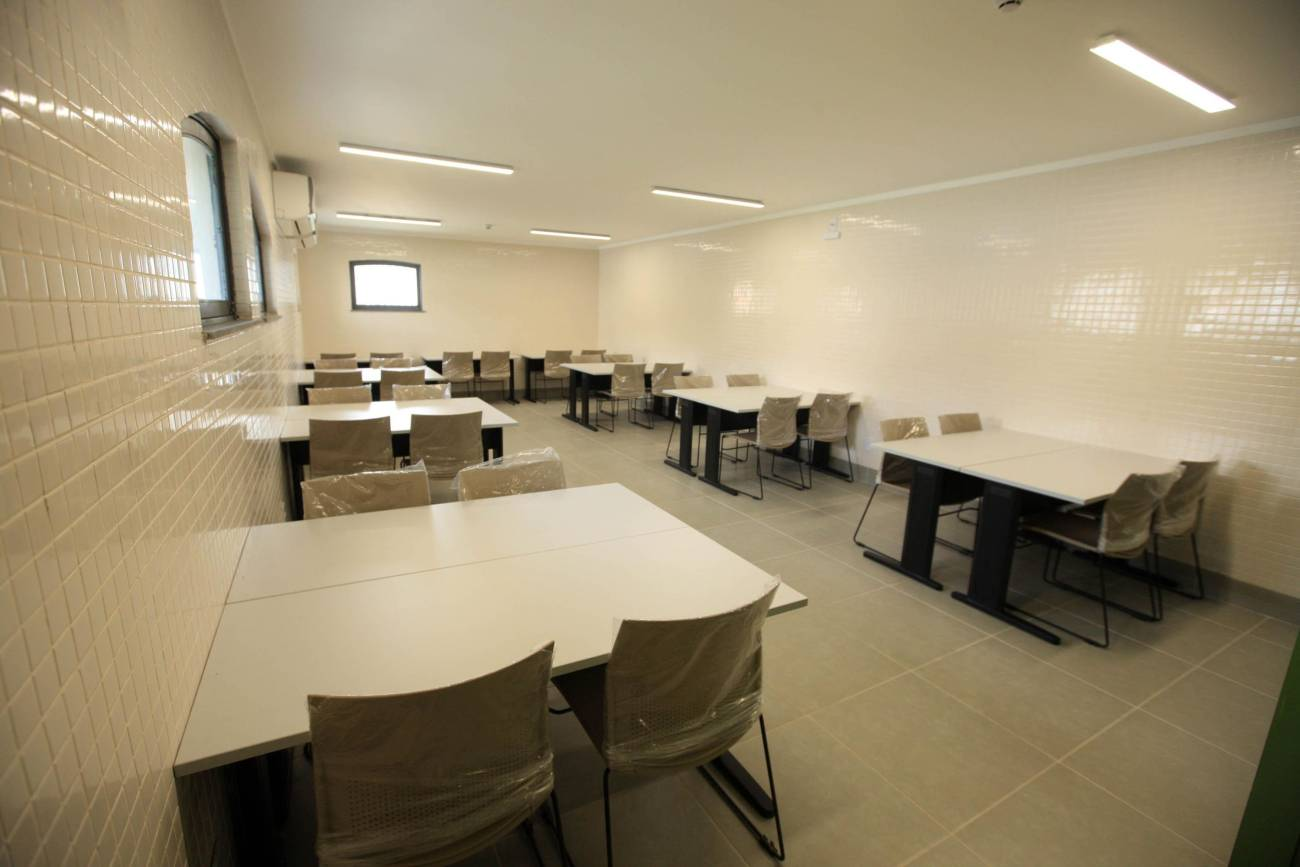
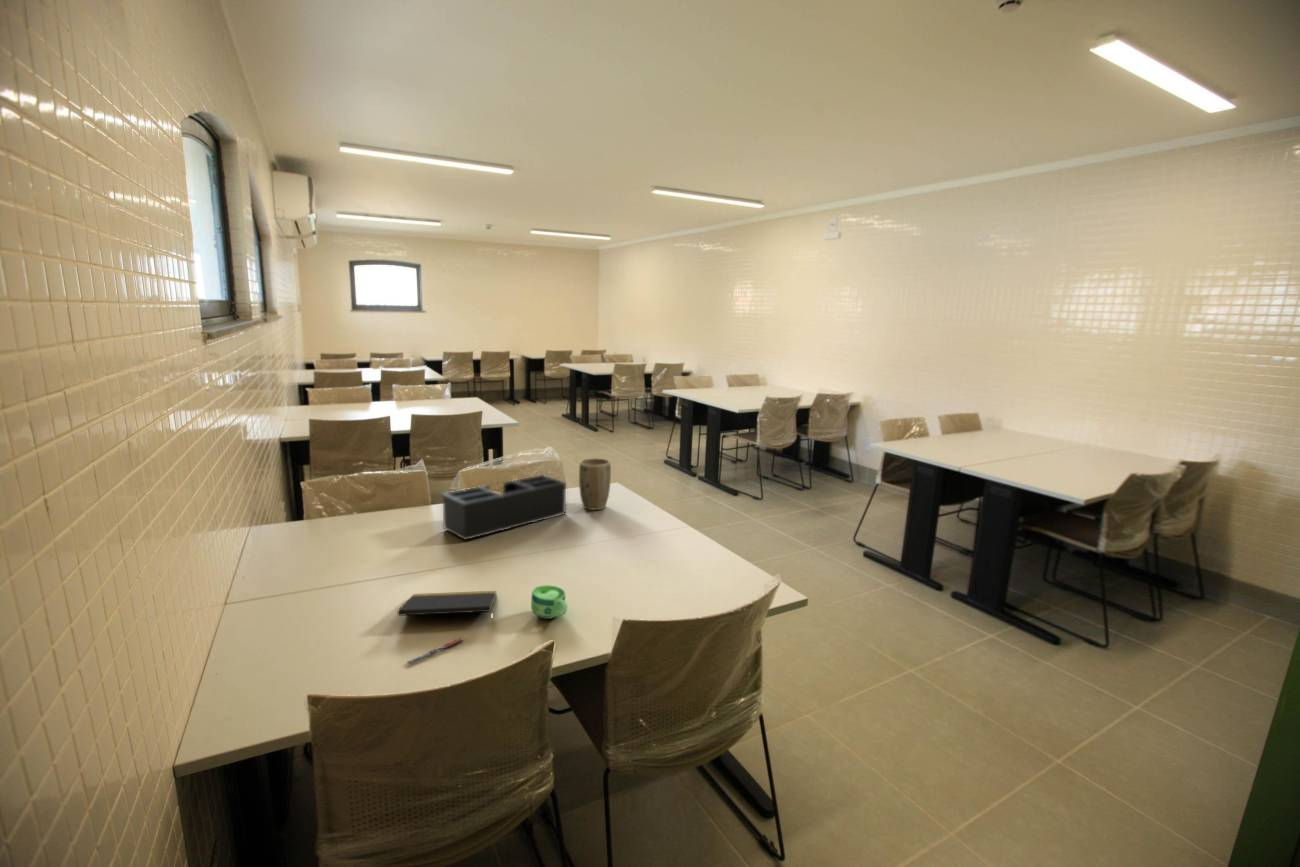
+ plant pot (594, 484)
+ pen (436, 649)
+ desk organizer (507, 504)
+ cup (552, 604)
+ notepad (450, 602)
